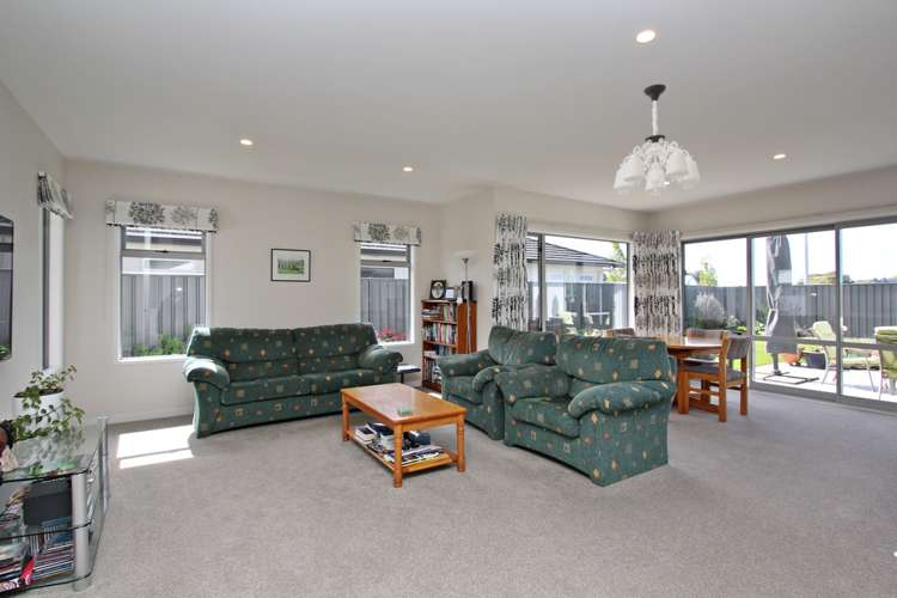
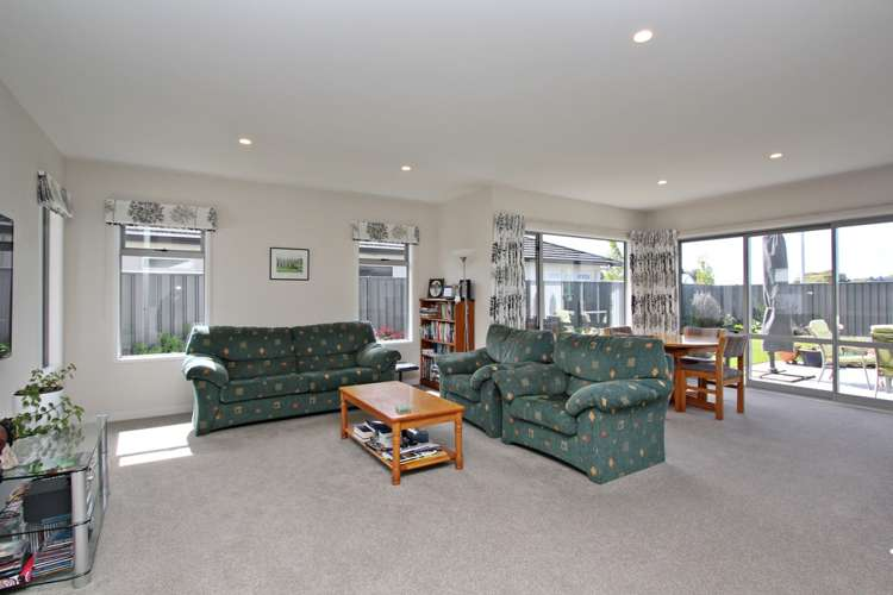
- chandelier (654, 142)
